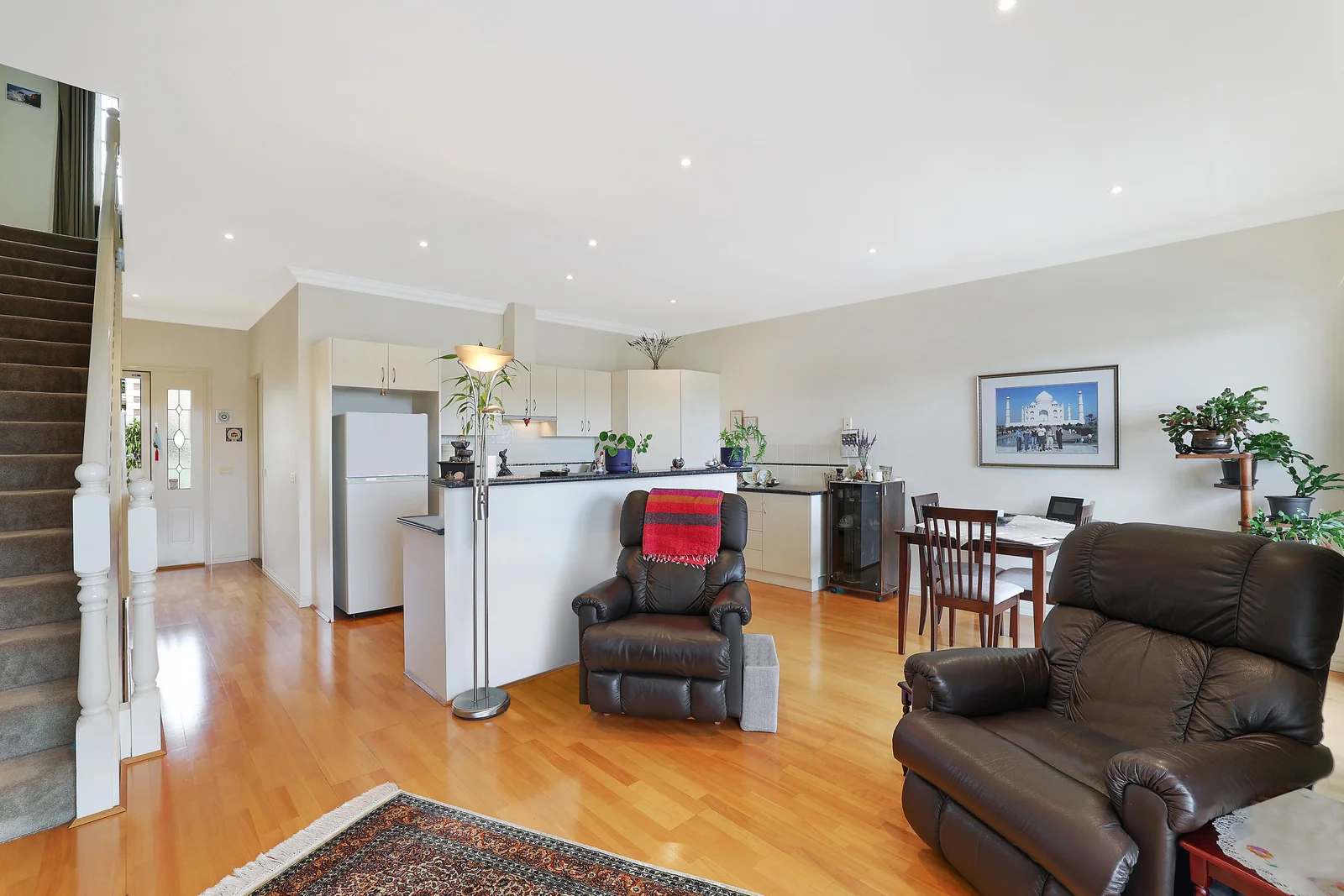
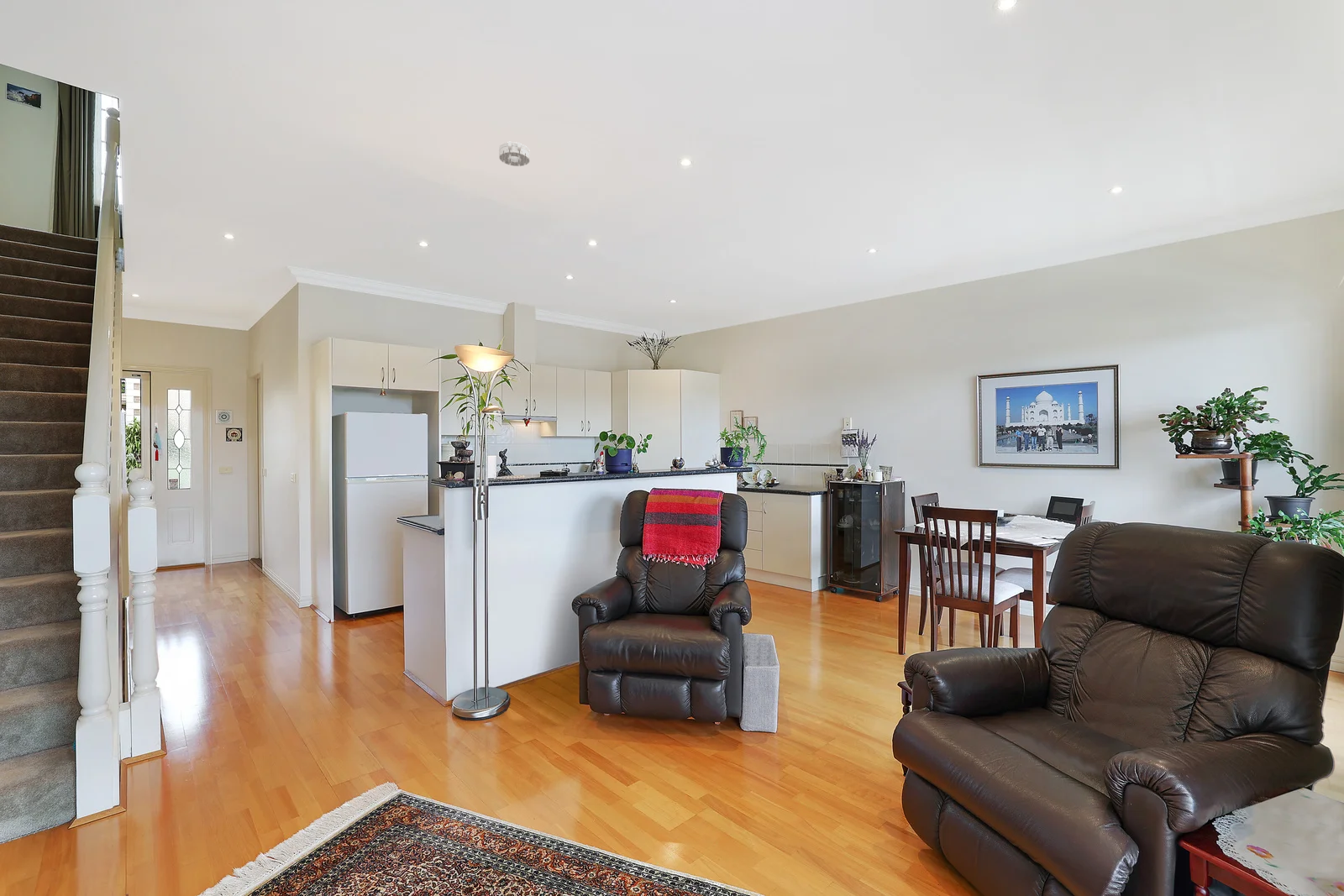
+ smoke detector (514, 153)
